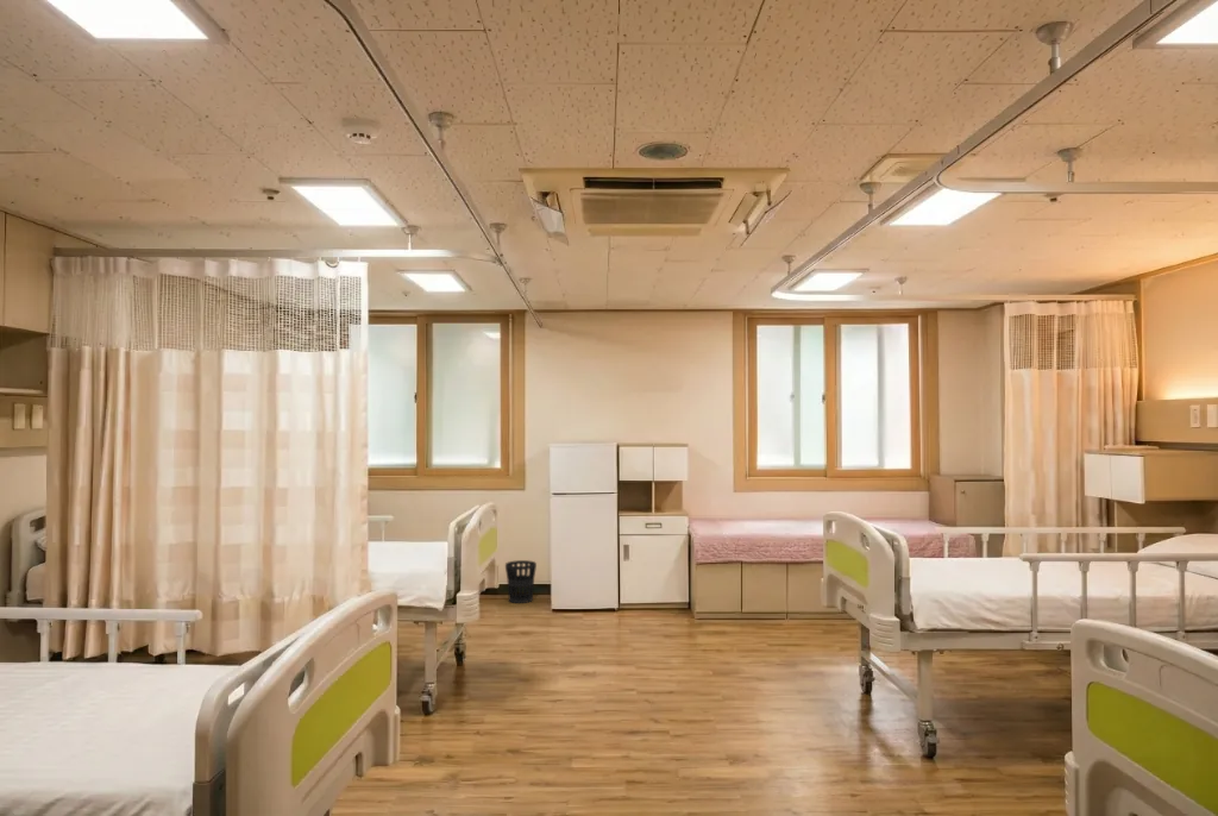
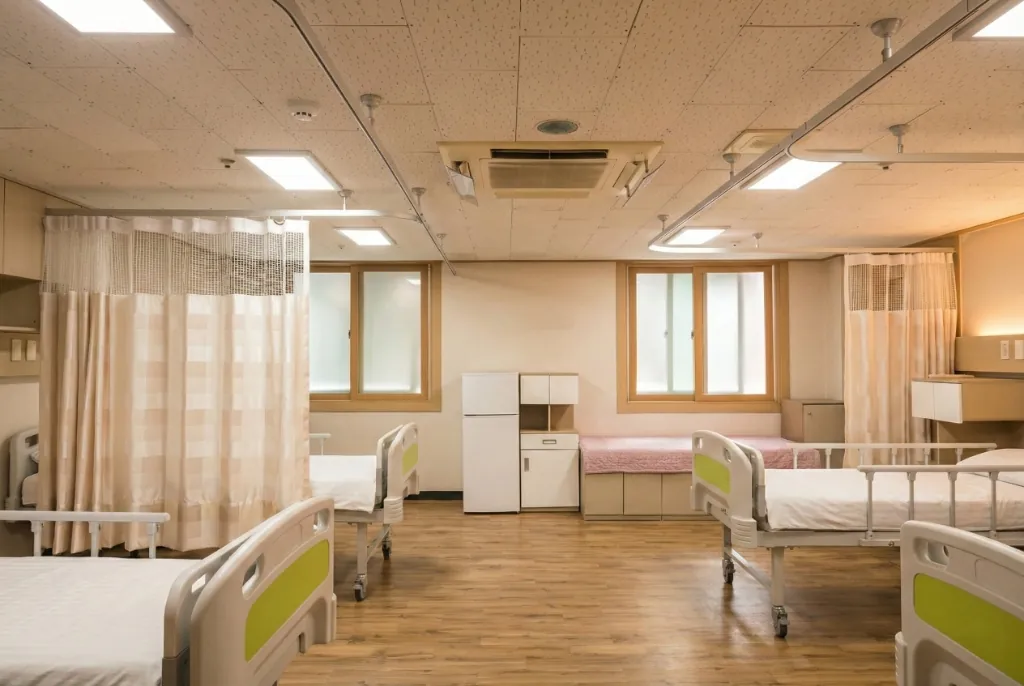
- wastebasket (520, 582)
